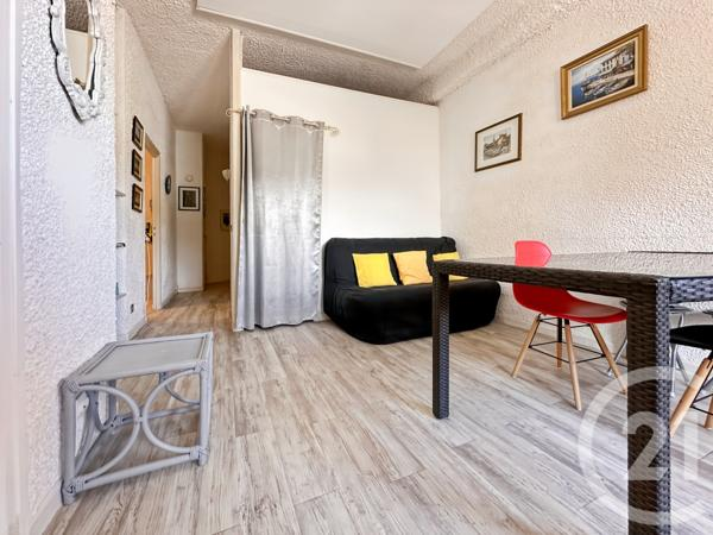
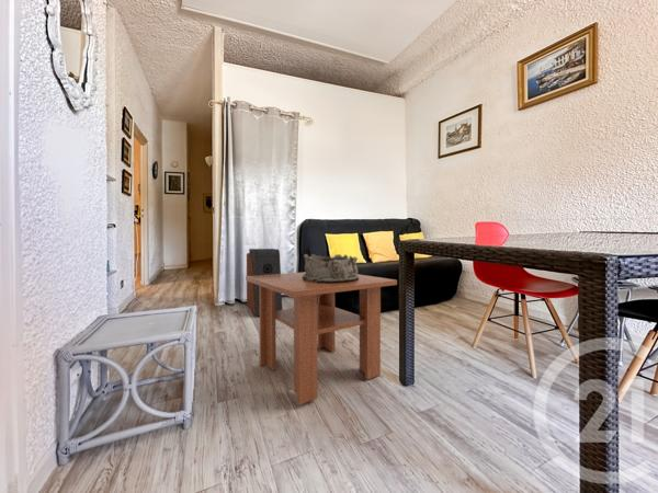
+ coffee table (317, 323)
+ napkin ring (329, 266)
+ speaker (264, 274)
